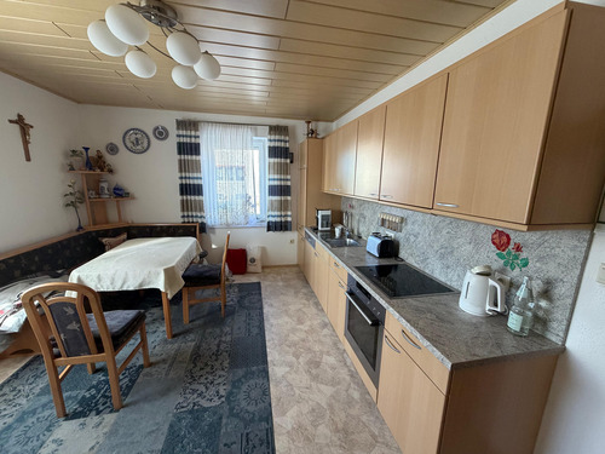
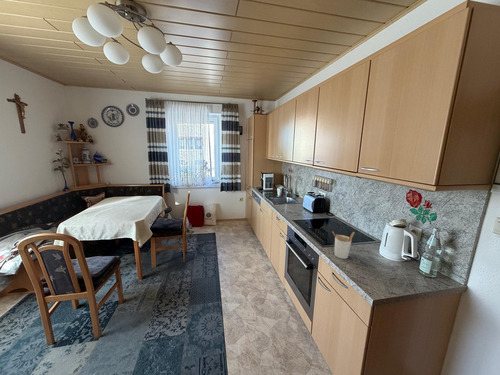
+ utensil holder (342, 244)
